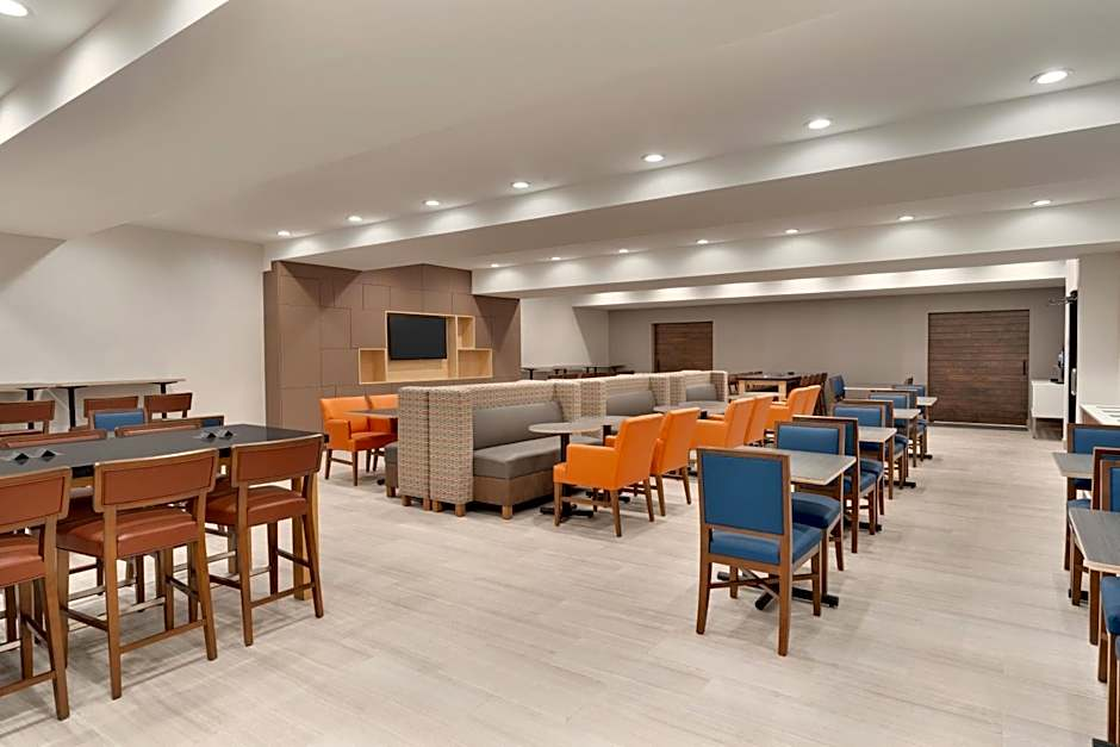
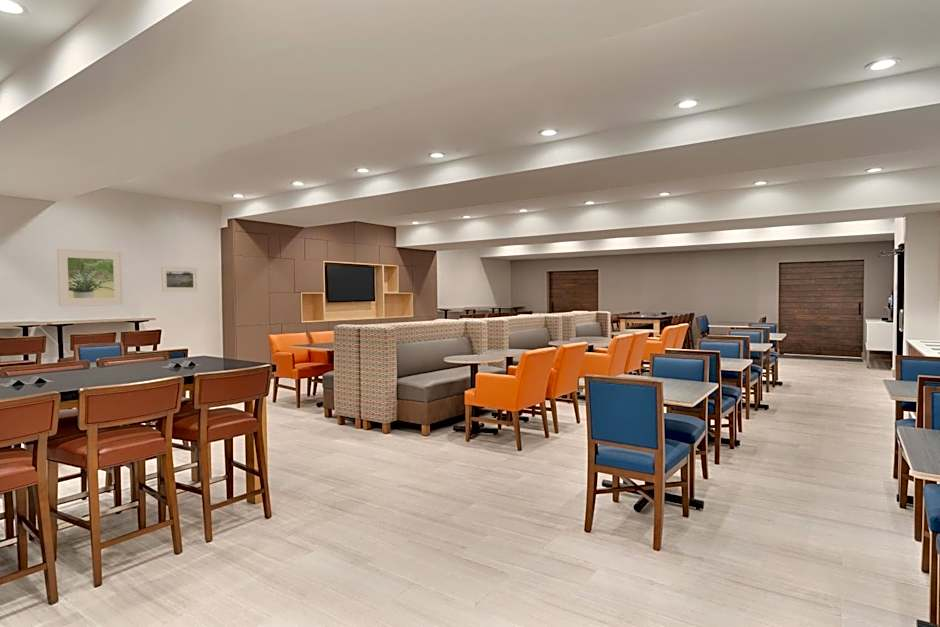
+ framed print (179, 279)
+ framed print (91, 278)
